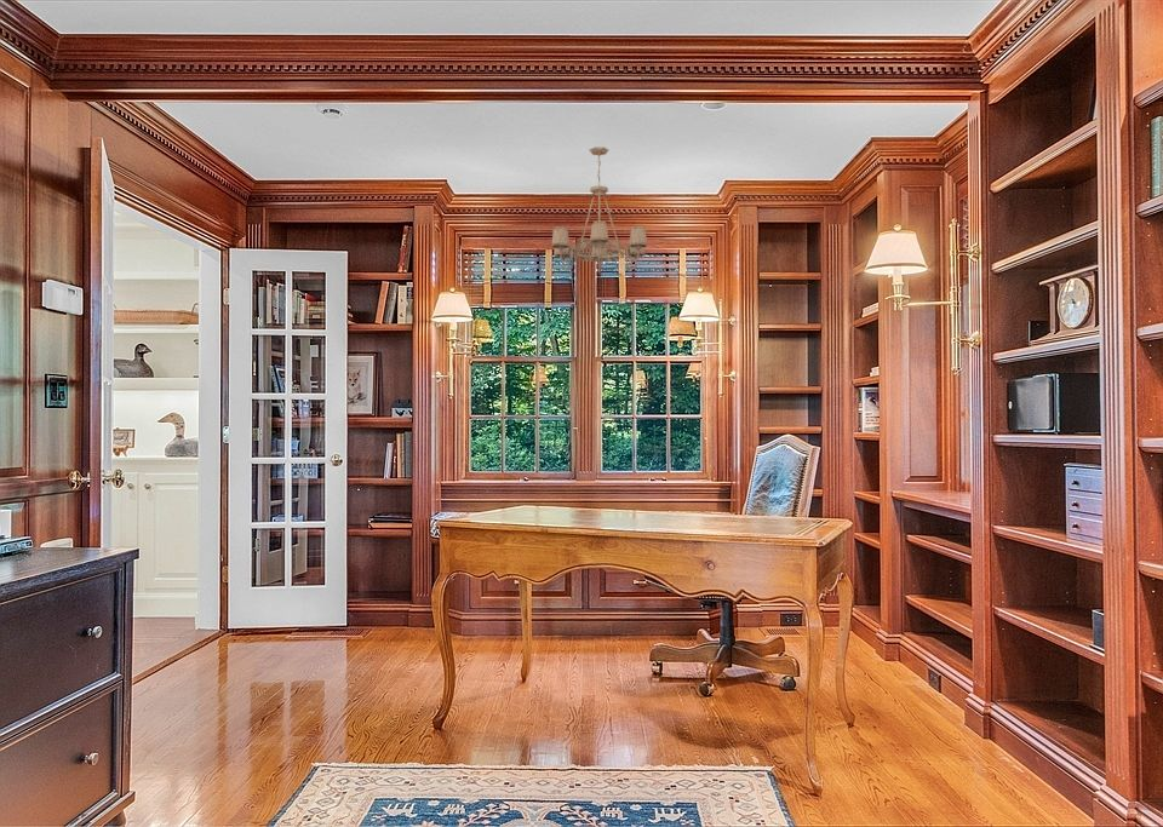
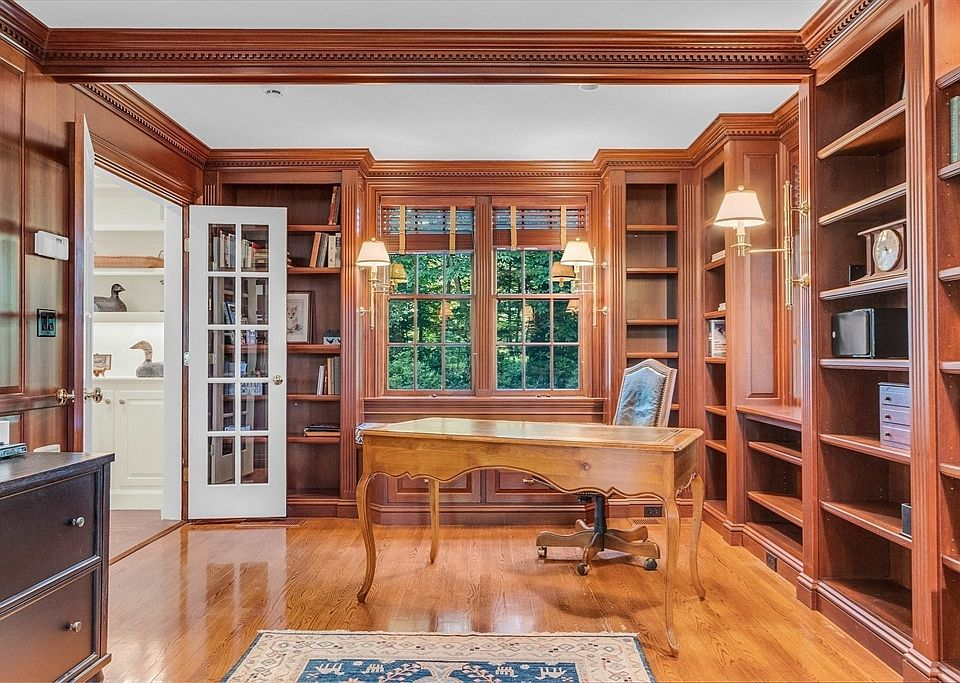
- chandelier (598, 208)
